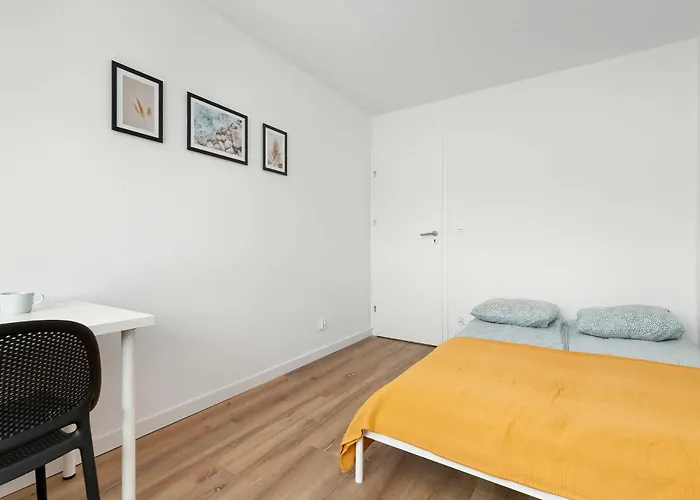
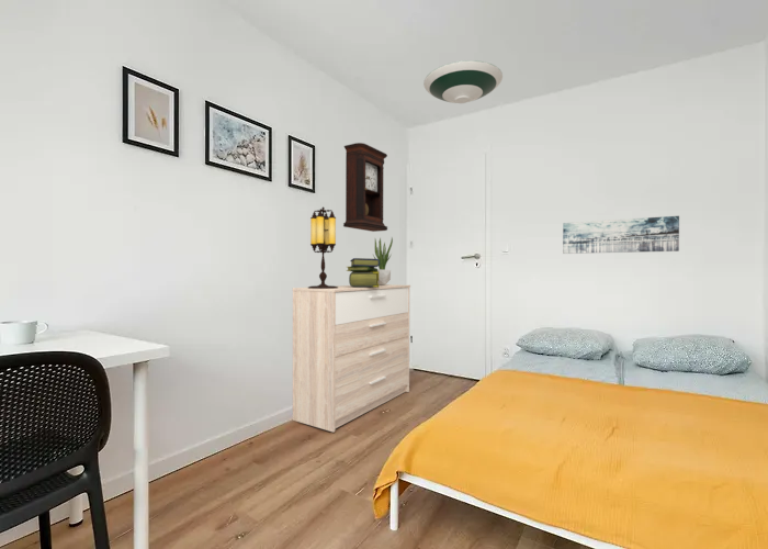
+ stack of books (363, 272)
+ pendulum clock (368, 189)
+ sideboard (358, 346)
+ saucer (462, 91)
+ potted plant (382, 260)
+ table lamp (323, 247)
+ wall art (617, 236)
